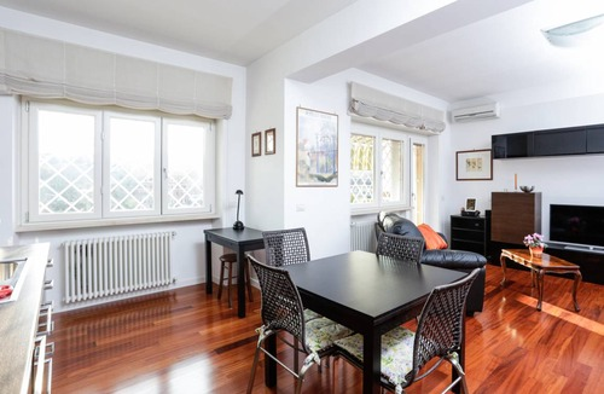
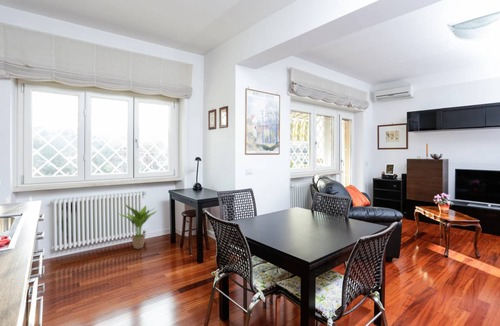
+ potted plant (140, 225)
